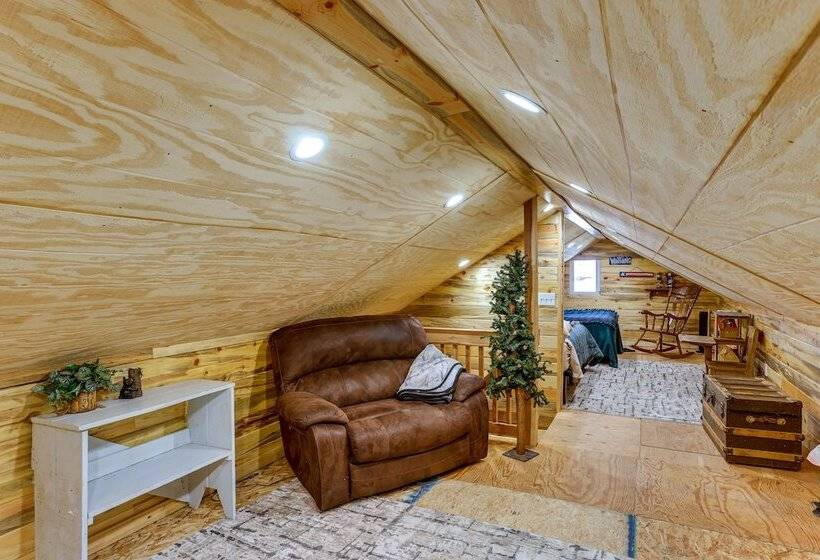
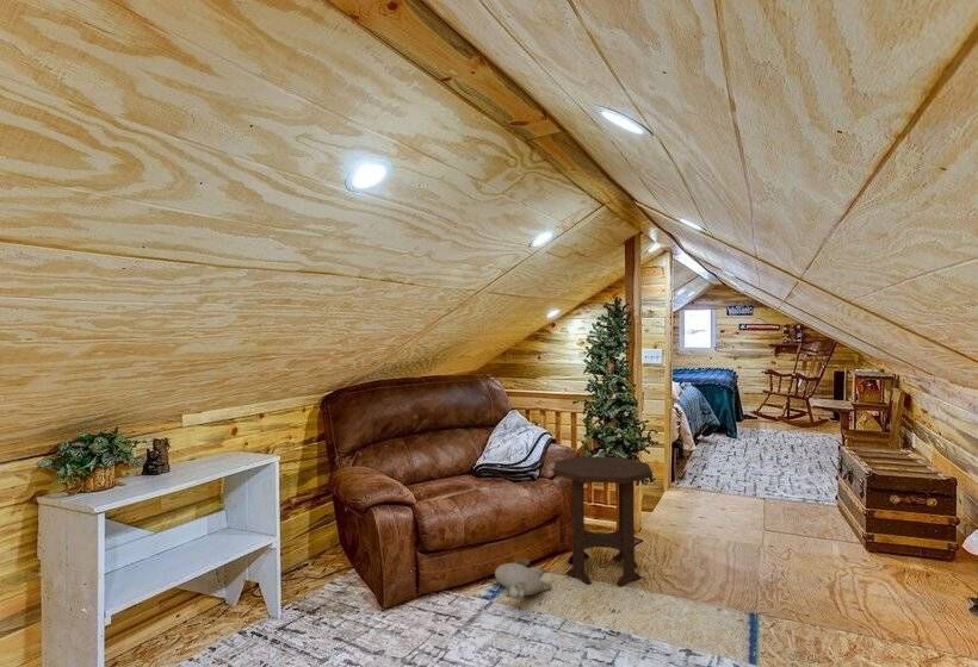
+ plush toy (519, 581)
+ side table (601, 532)
